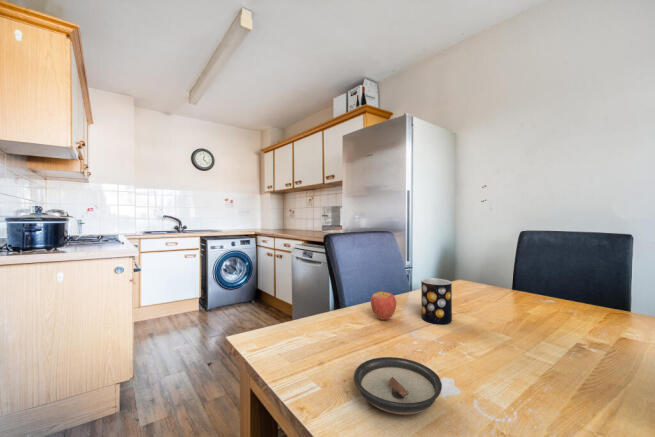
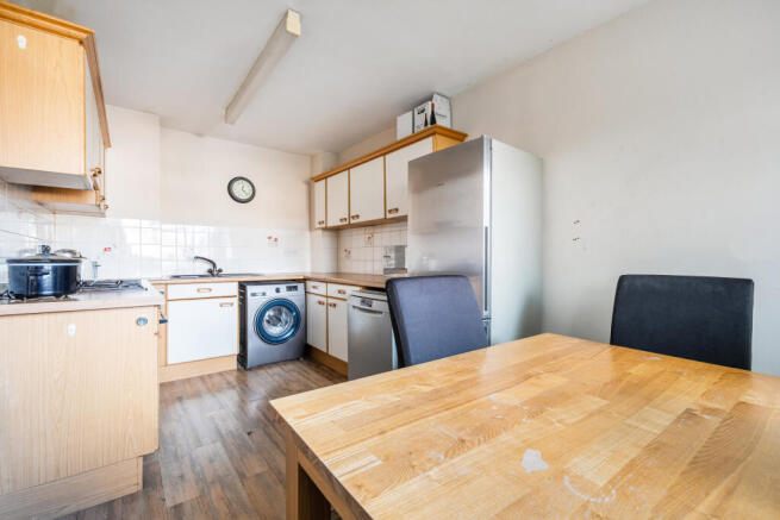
- fruit (383, 302)
- mug (432, 298)
- saucer (396, 387)
